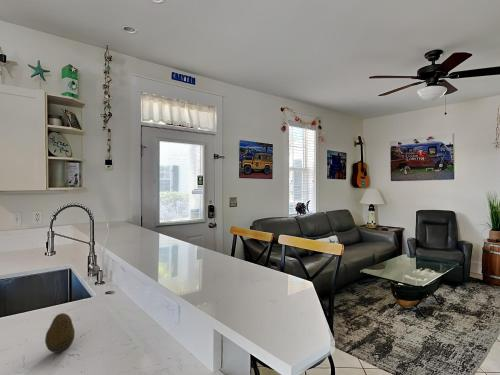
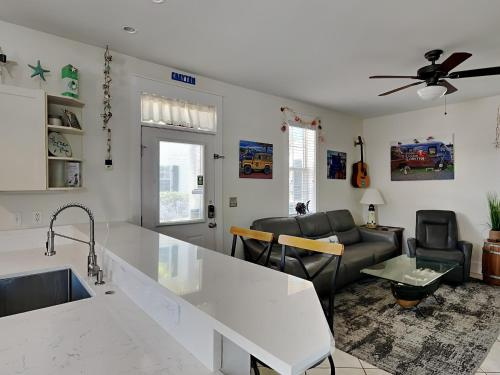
- fruit (60, 332)
